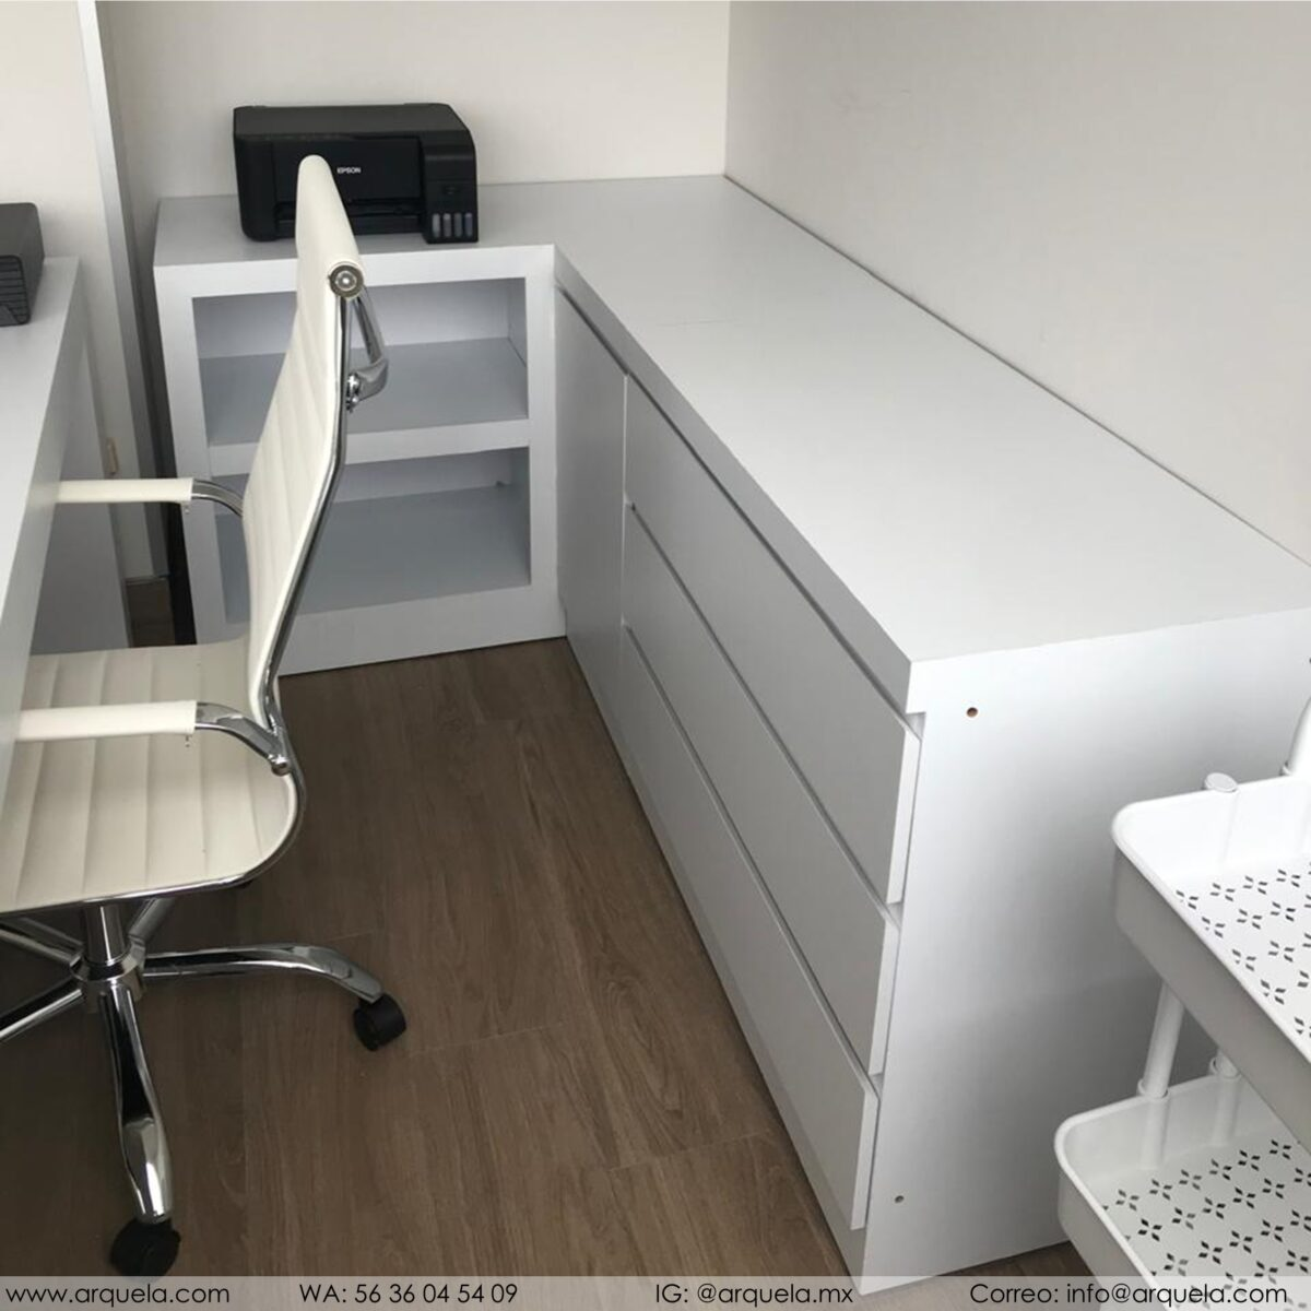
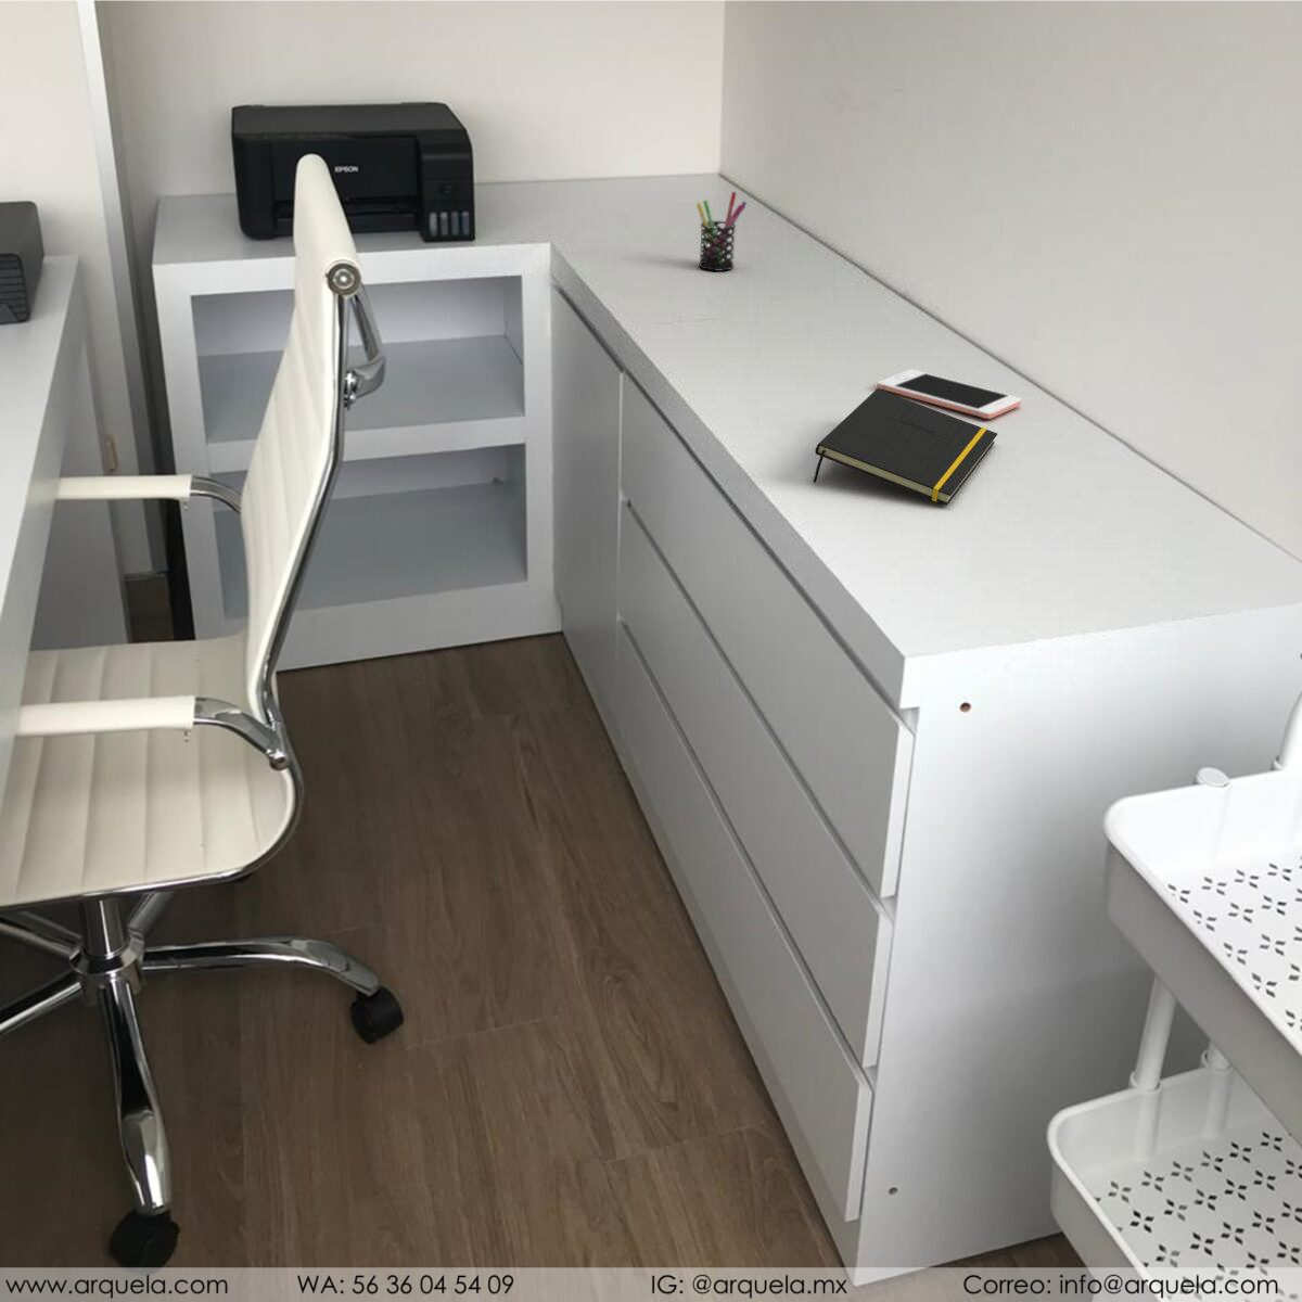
+ pen holder (718, 229)
+ notepad (910, 442)
+ cell phone (948, 392)
